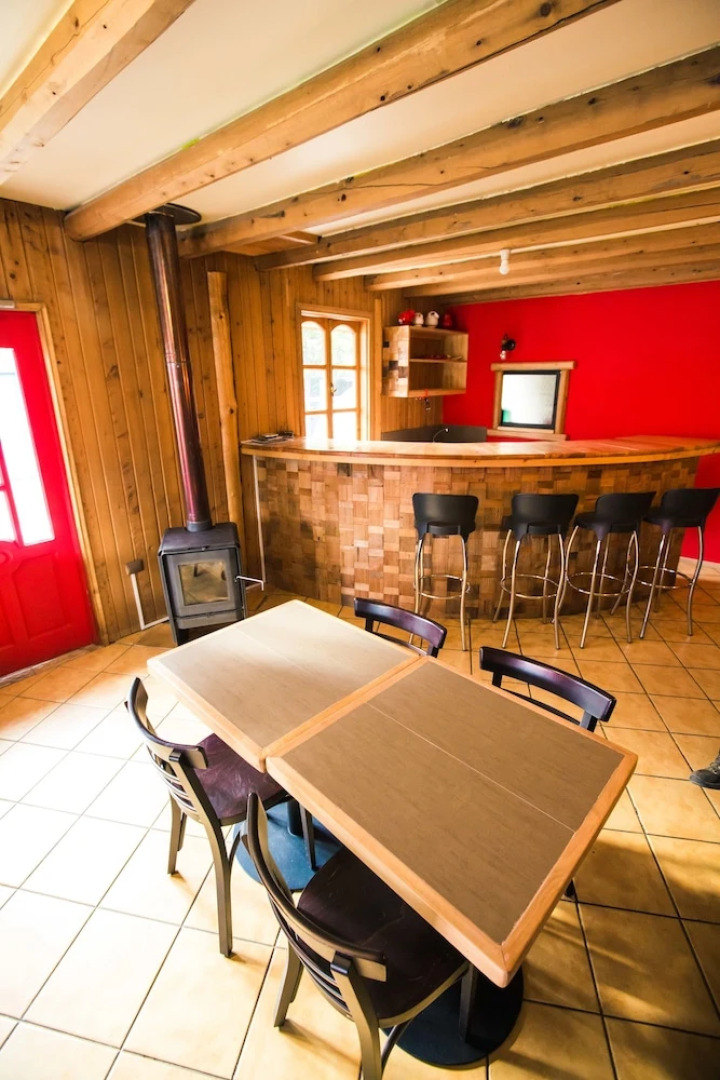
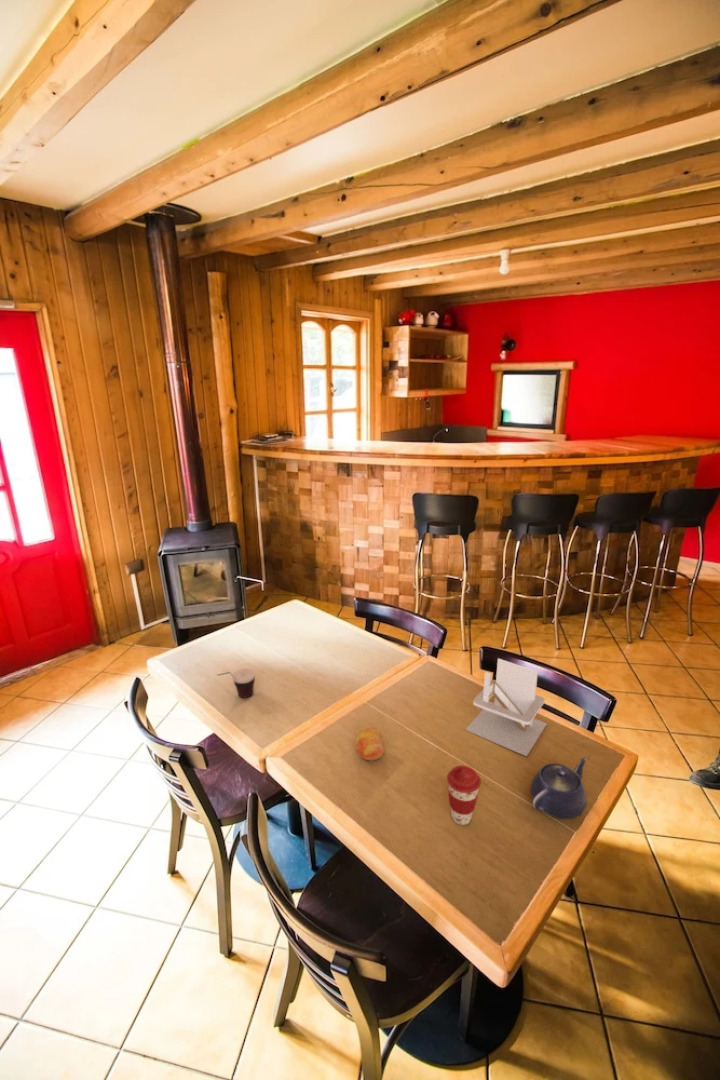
+ cup (236, 681)
+ teapot (560, 785)
+ coffee cup (462, 796)
+ napkin holder (508, 699)
+ fruit (370, 743)
